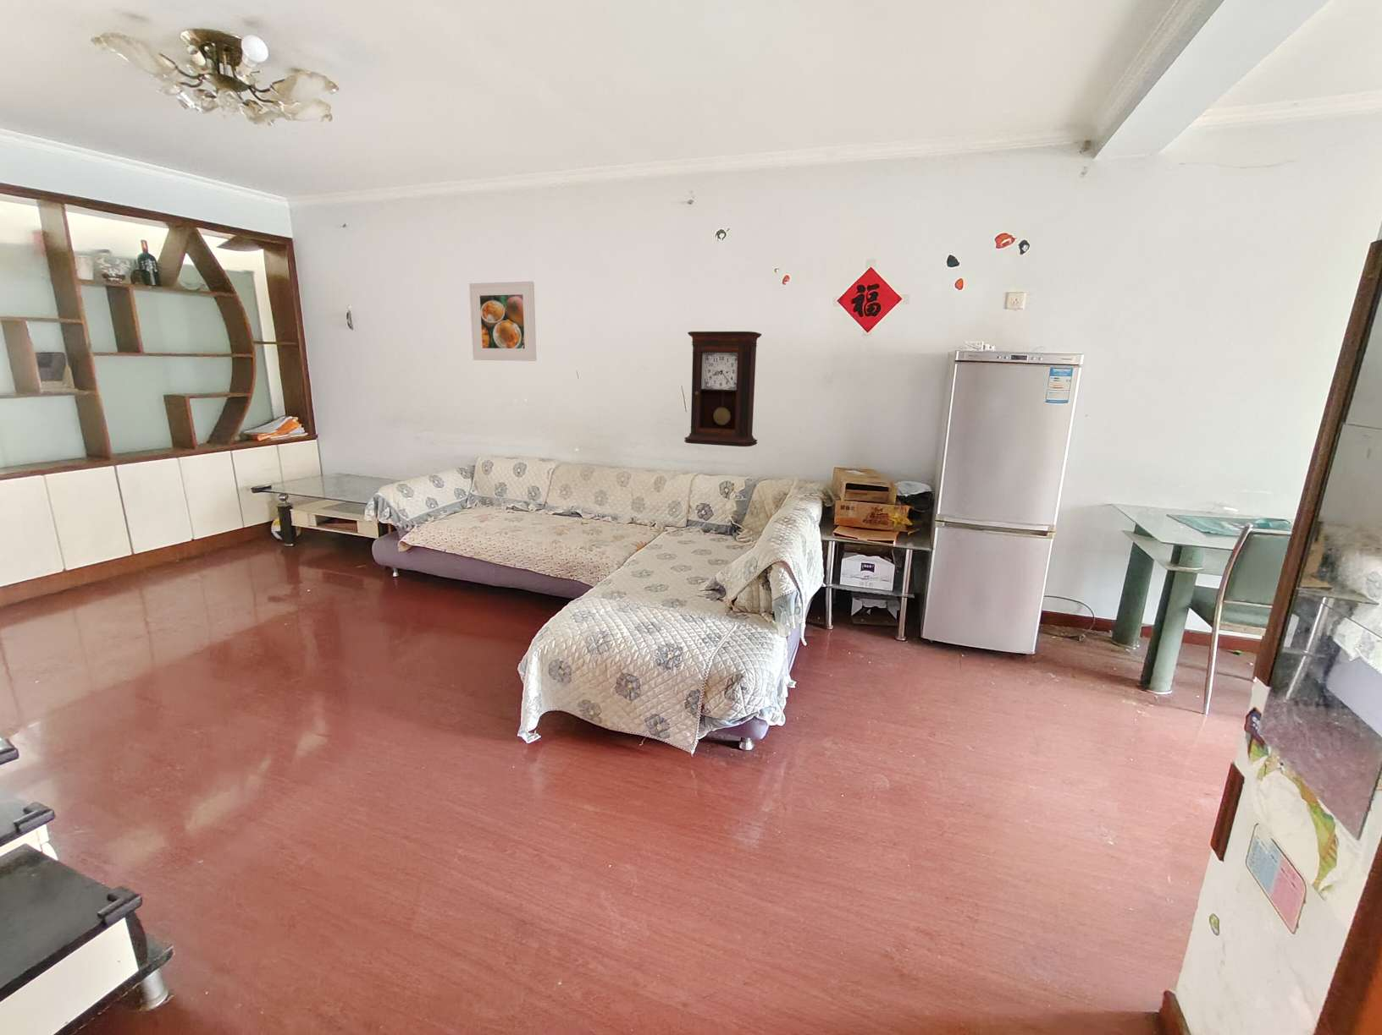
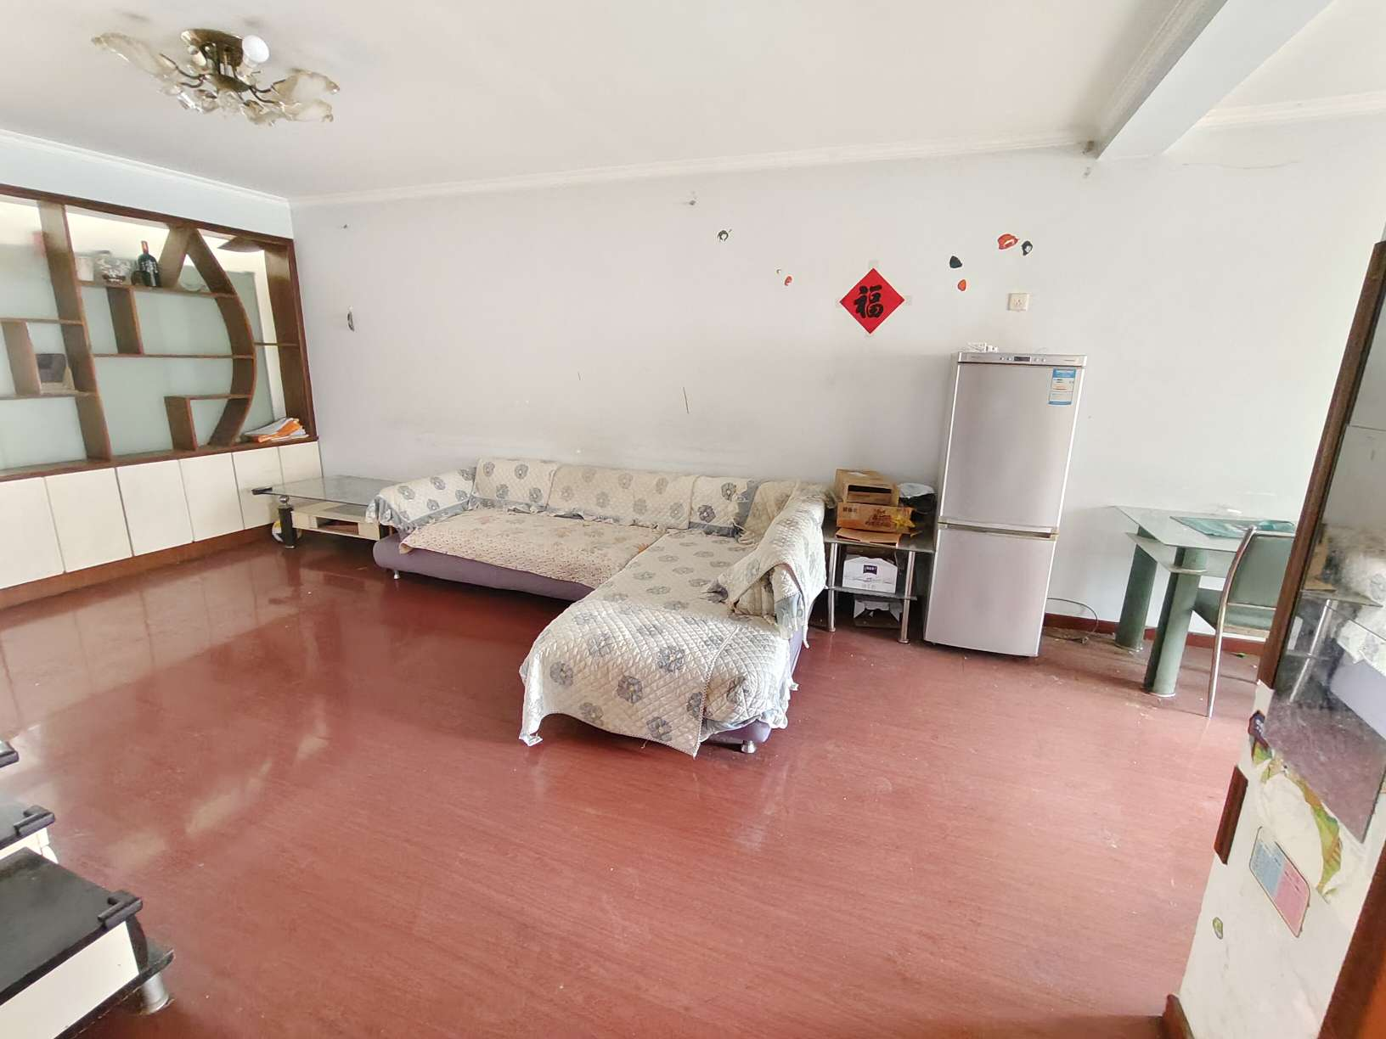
- pendulum clock (720, 389)
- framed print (502, 322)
